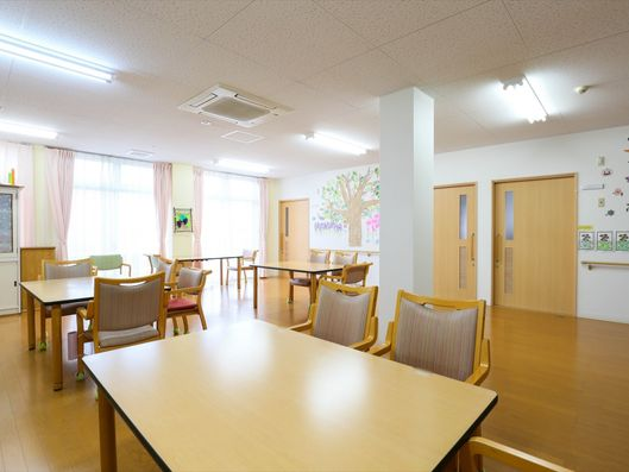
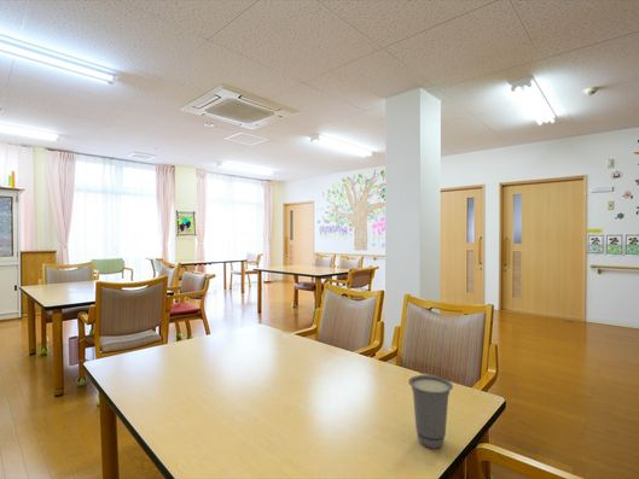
+ cup (430, 411)
